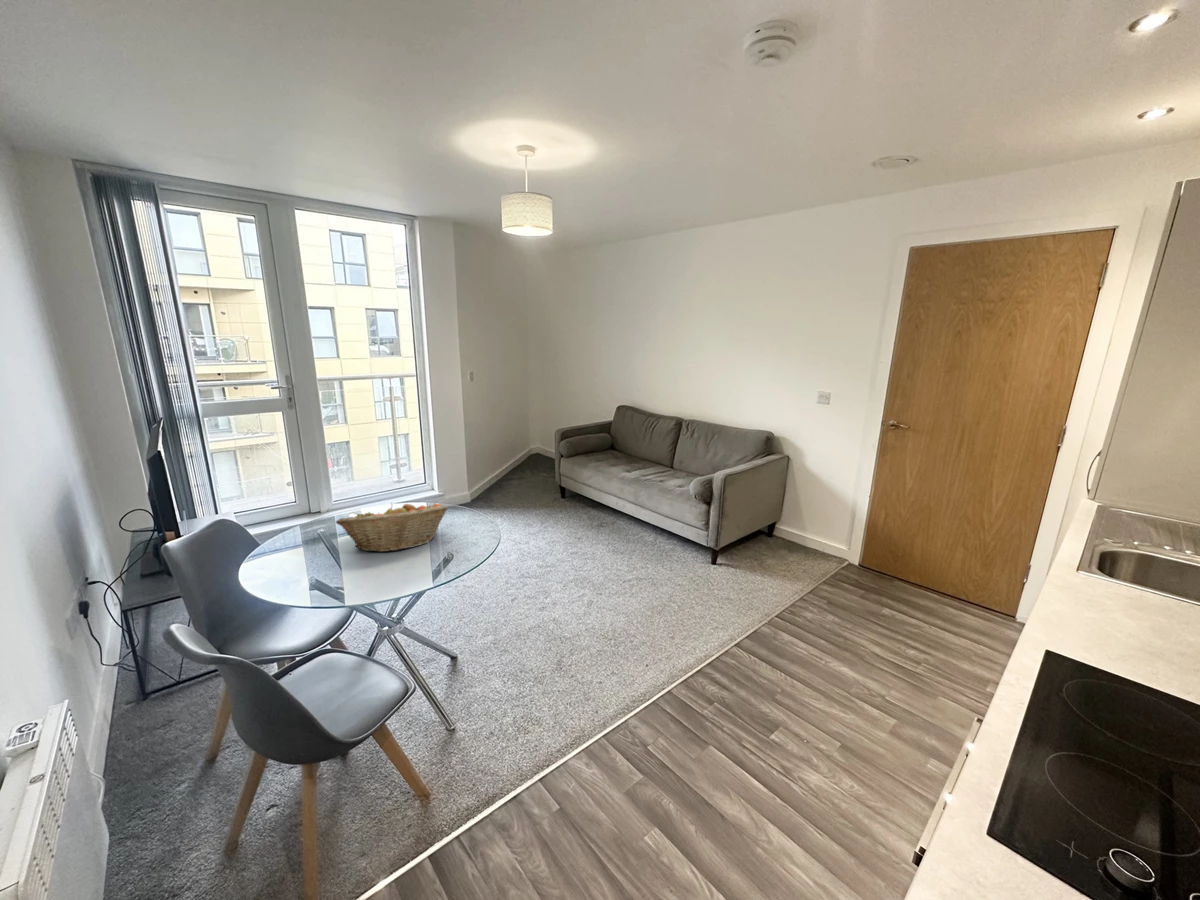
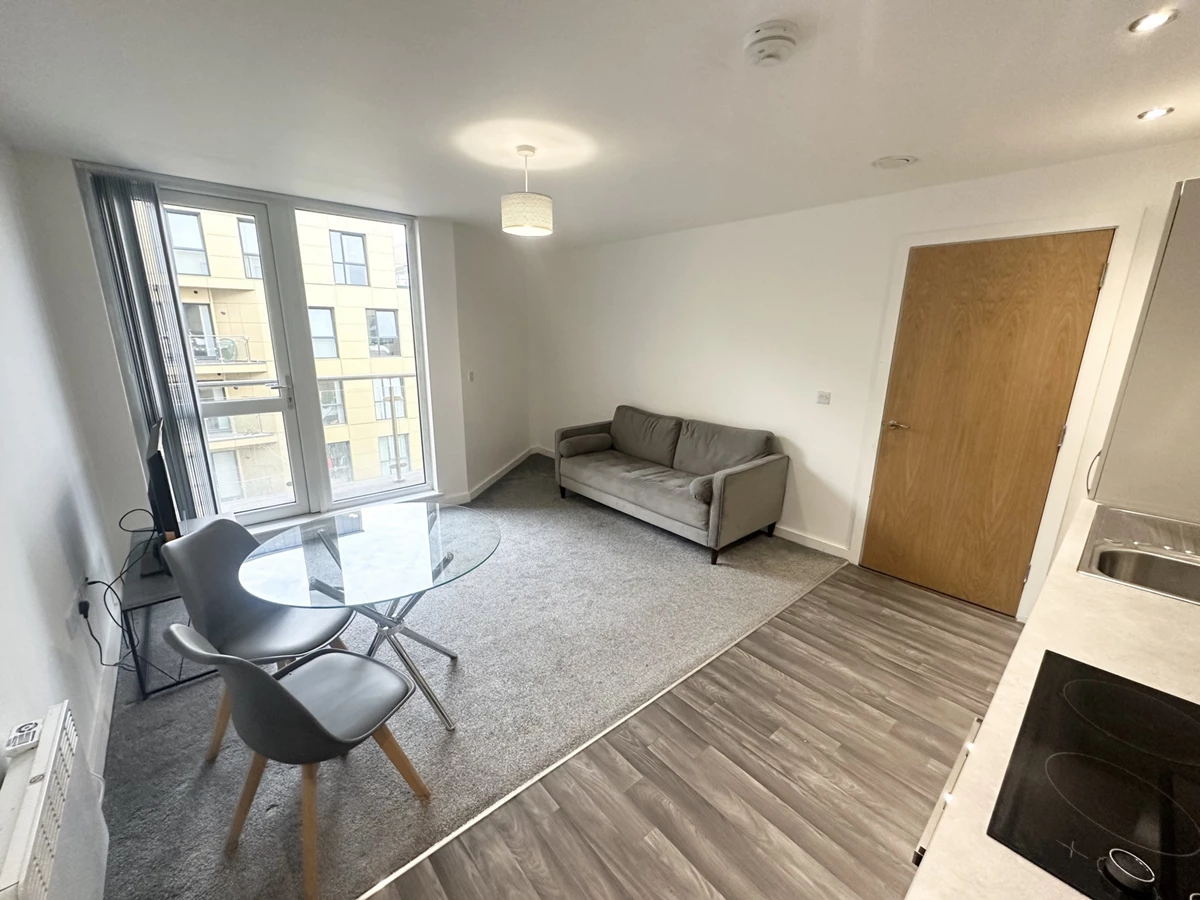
- fruit basket (394, 521)
